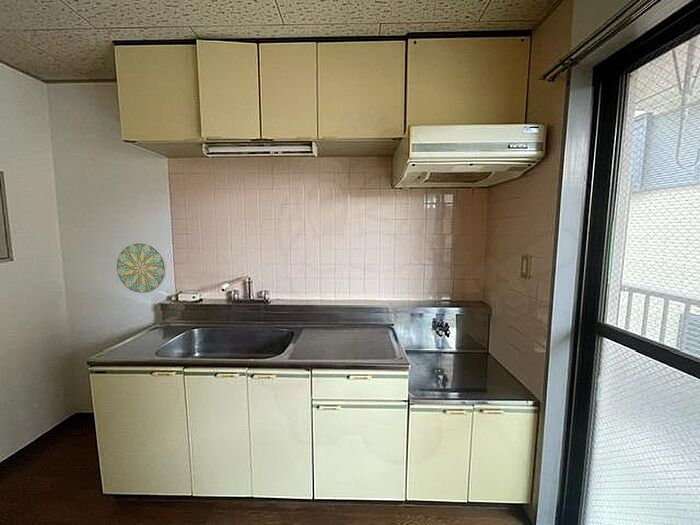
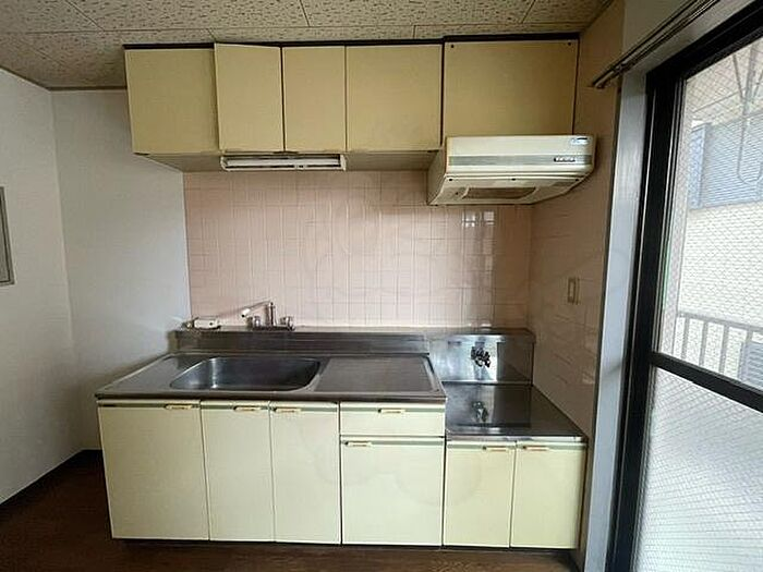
- decorative plate (140, 268)
